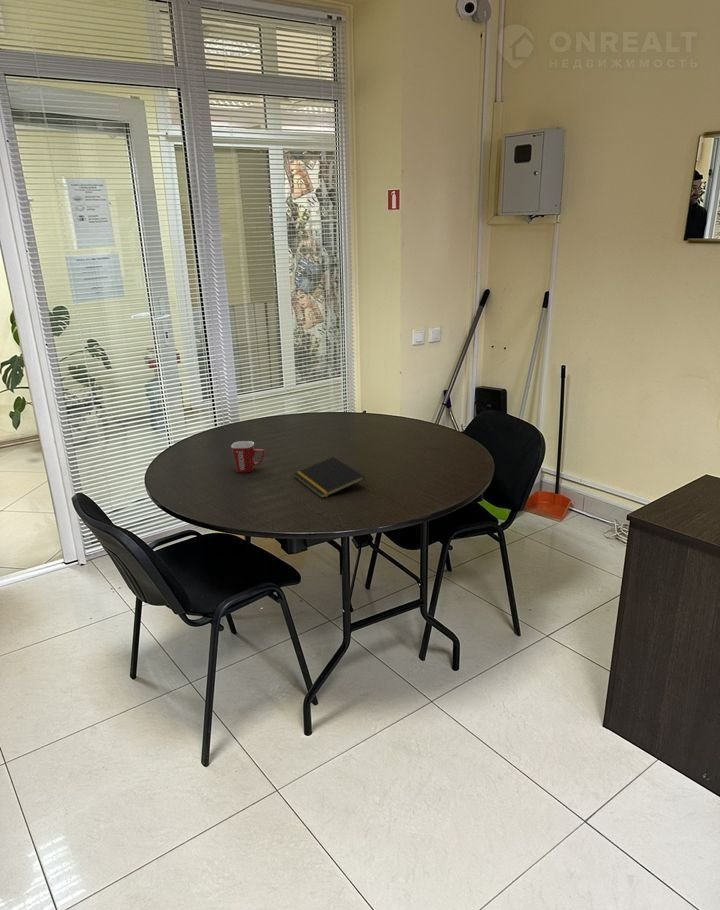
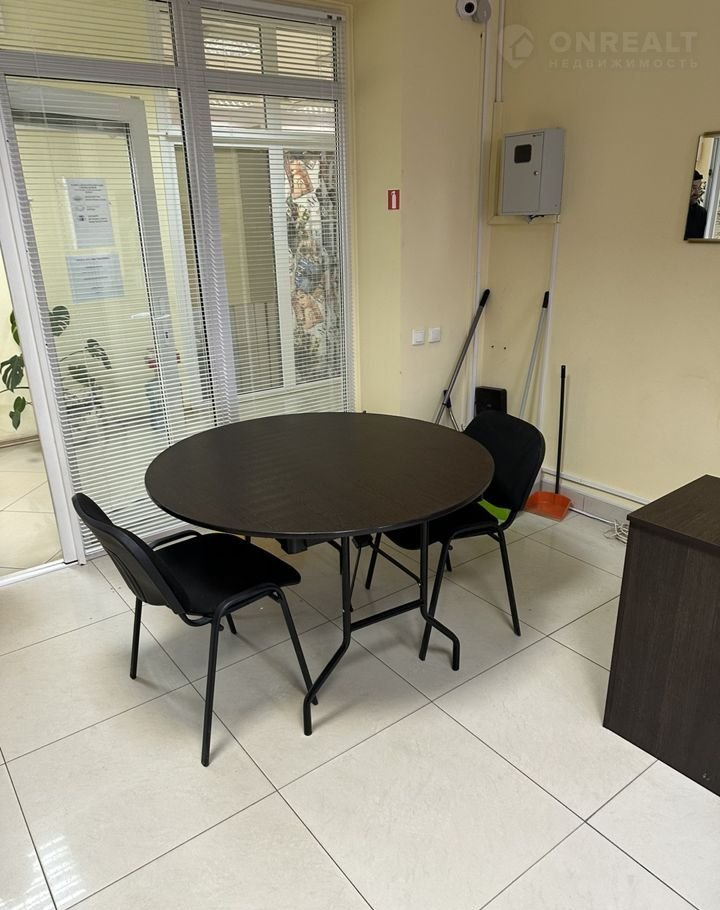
- mug (249, 457)
- notepad (328, 476)
